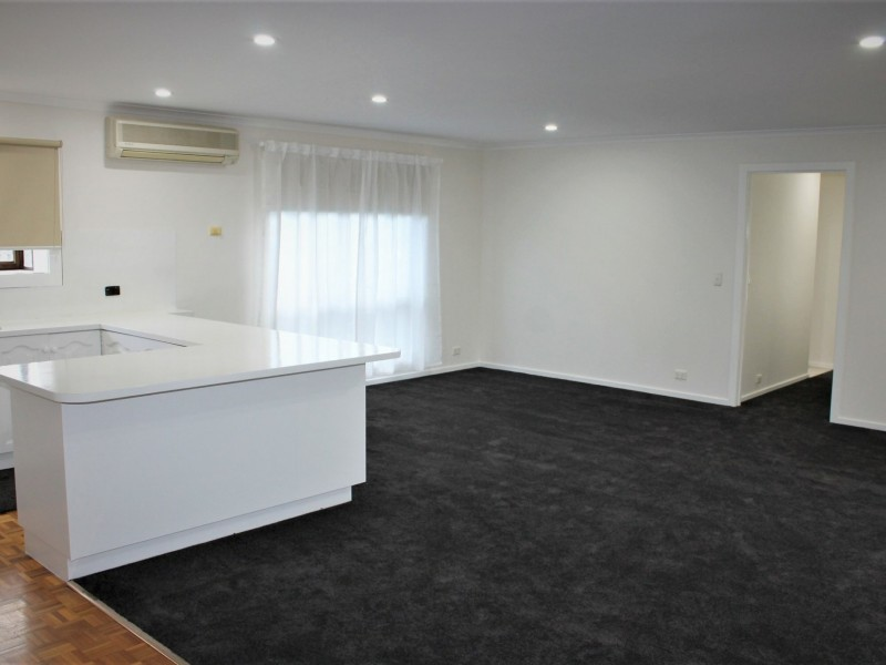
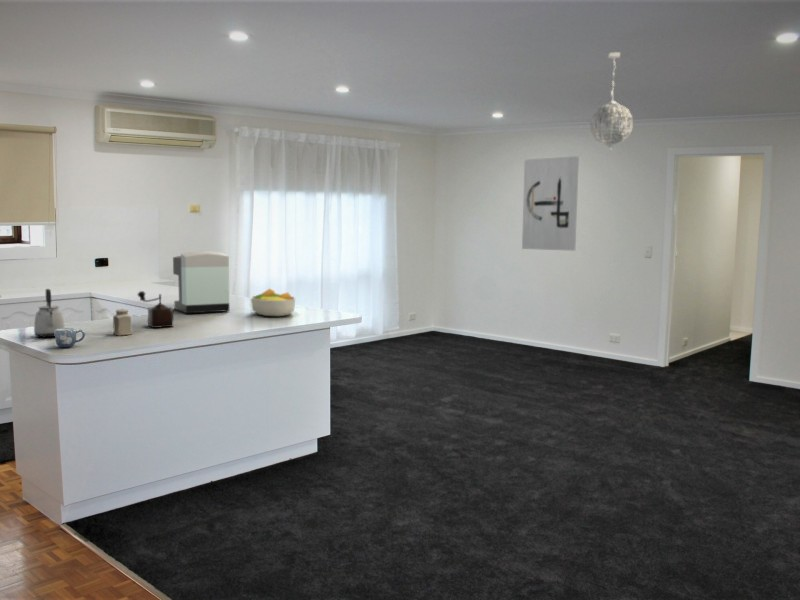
+ kettle (49, 313)
+ mug (70, 337)
+ wall art (549, 204)
+ coffee maker (198, 279)
+ pendant light (612, 102)
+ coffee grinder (155, 308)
+ salt shaker (122, 321)
+ fruit bowl (273, 302)
